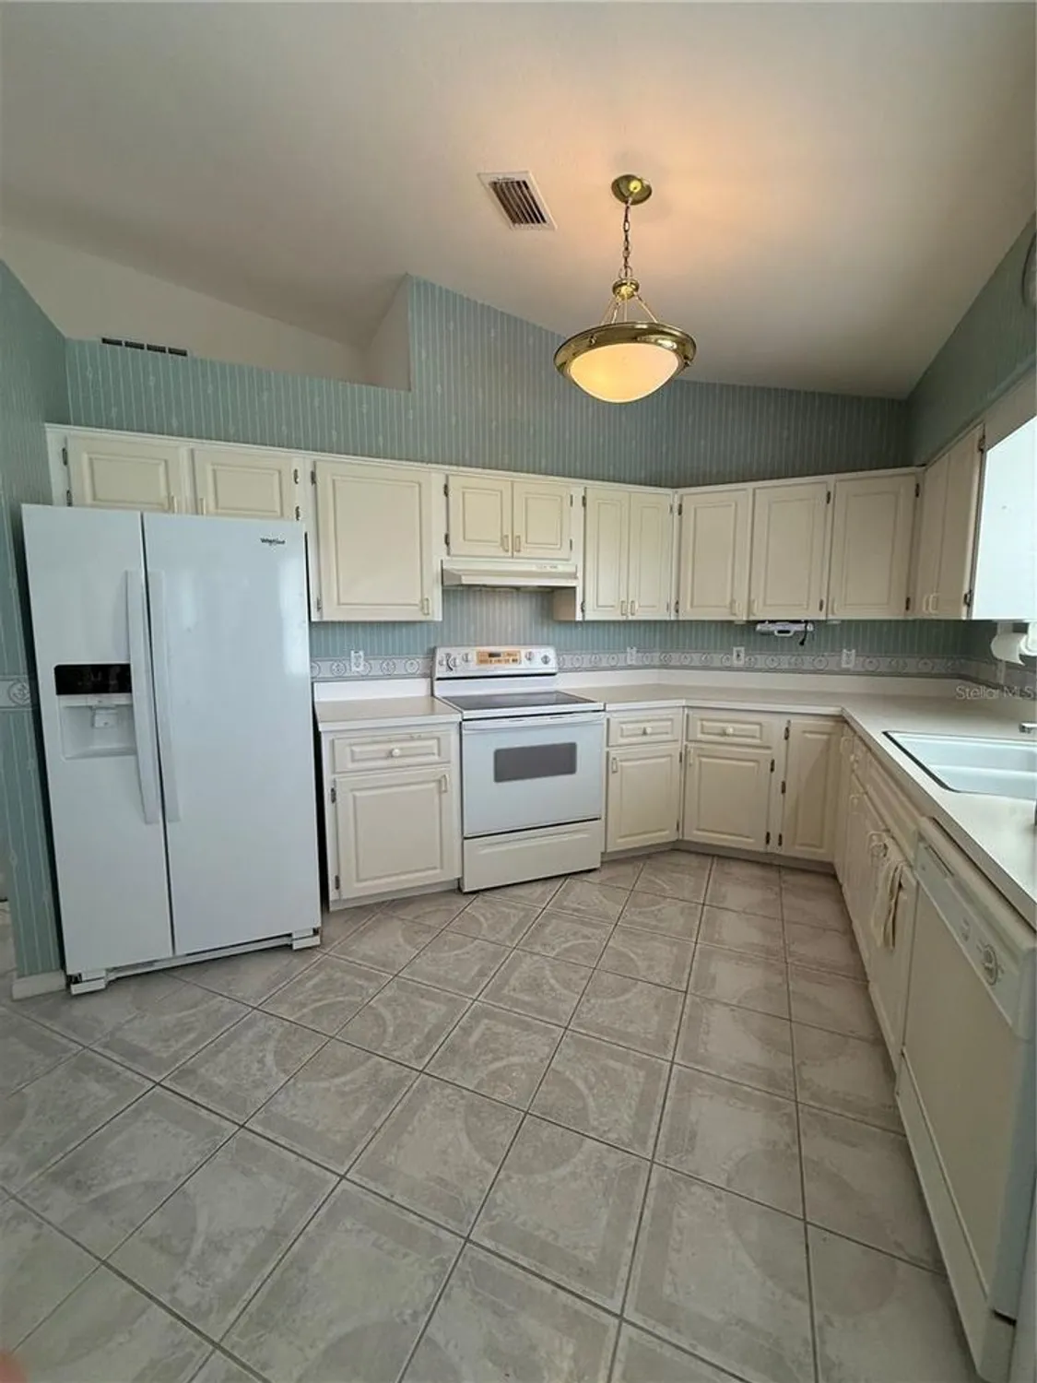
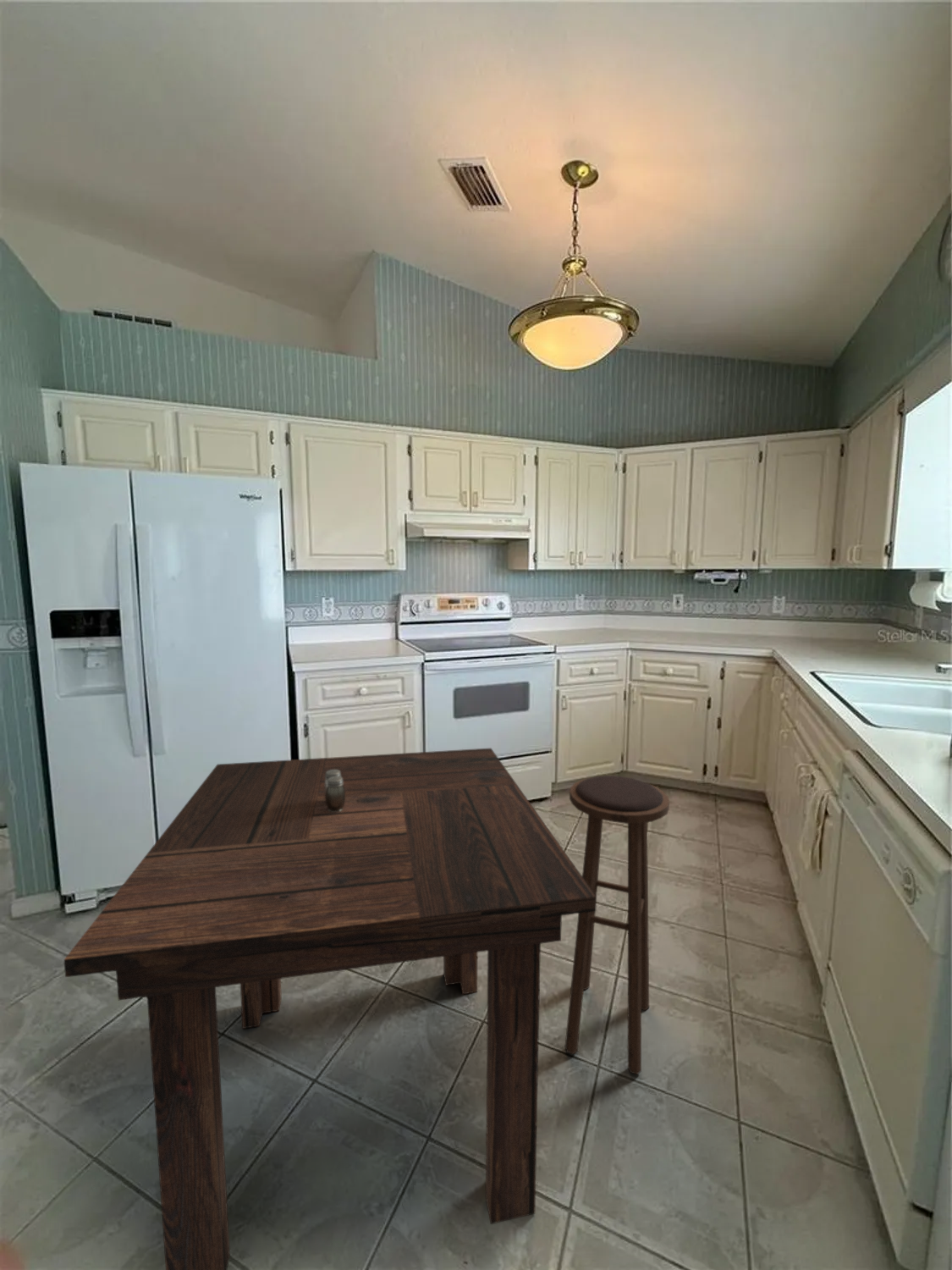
+ dining table (361, 955)
+ stool (612, 919)
+ salt and pepper shaker (334, 789)
